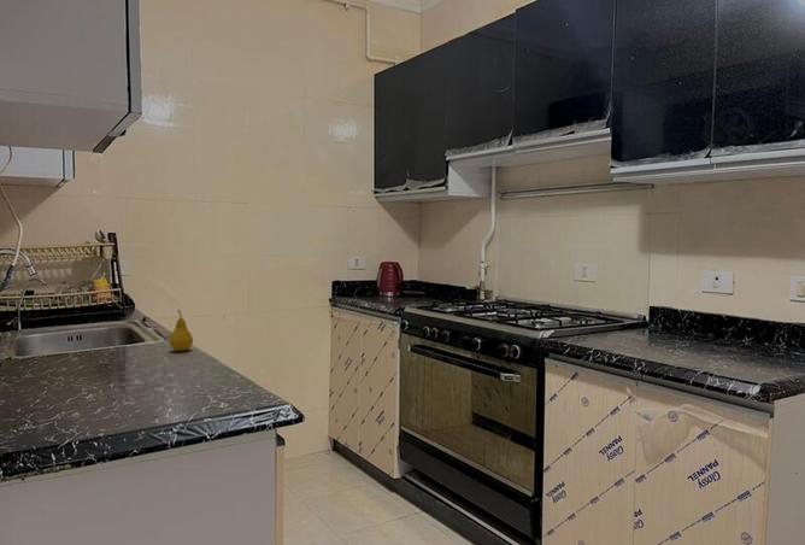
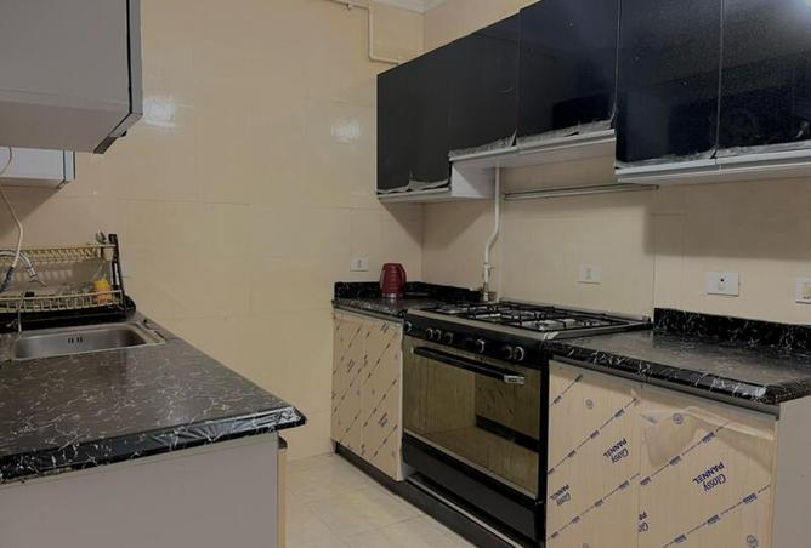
- fruit (181, 330)
